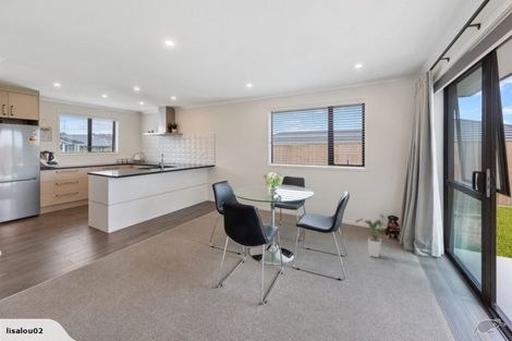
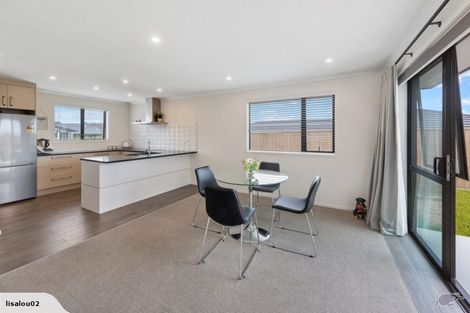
- house plant (371, 234)
